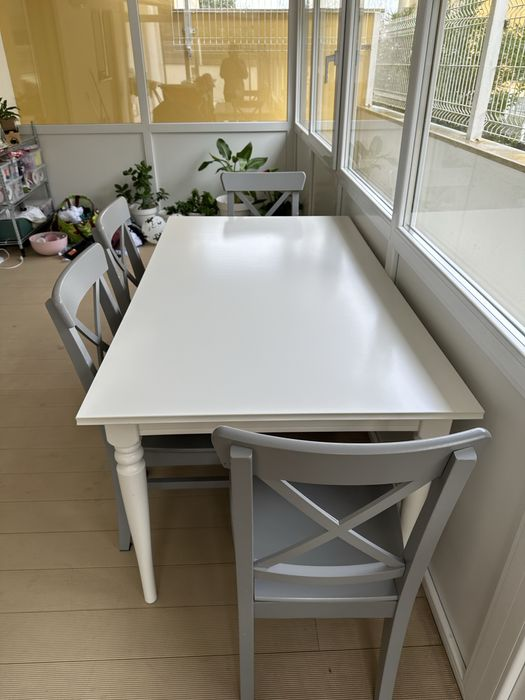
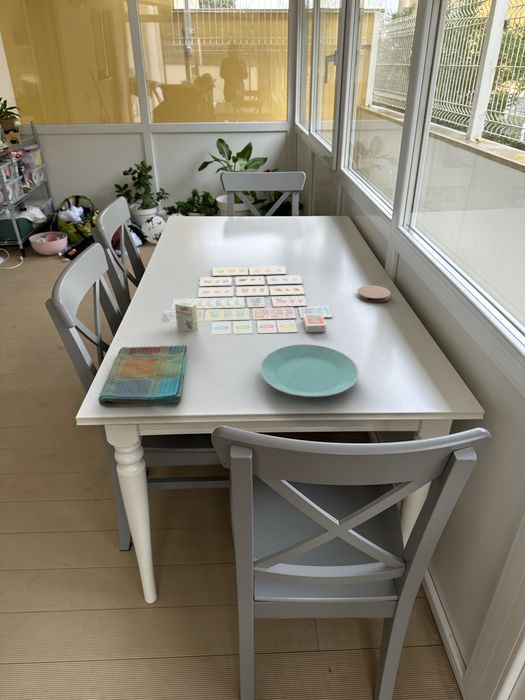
+ plate (308, 372)
+ dish towel (146, 372)
+ coaster (373, 293)
+ board game (245, 284)
